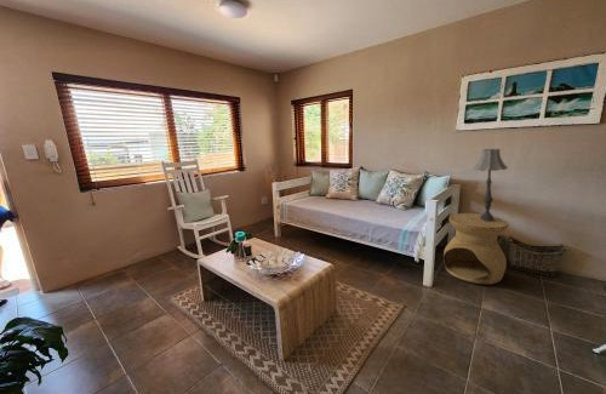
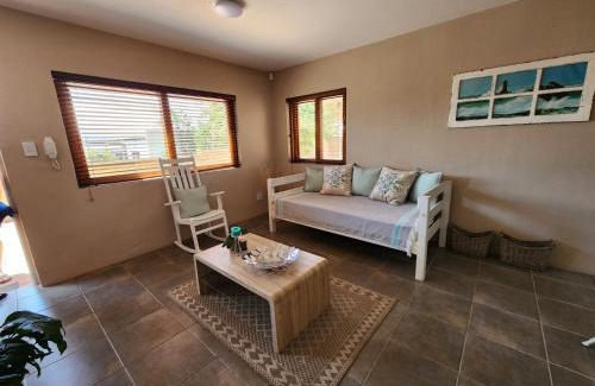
- table lamp (490, 184)
- side table (474, 246)
